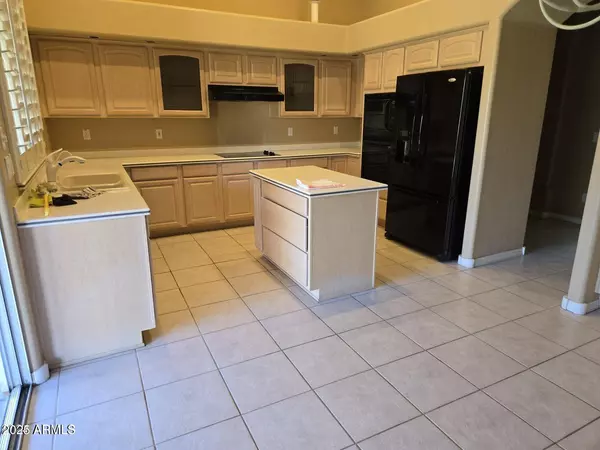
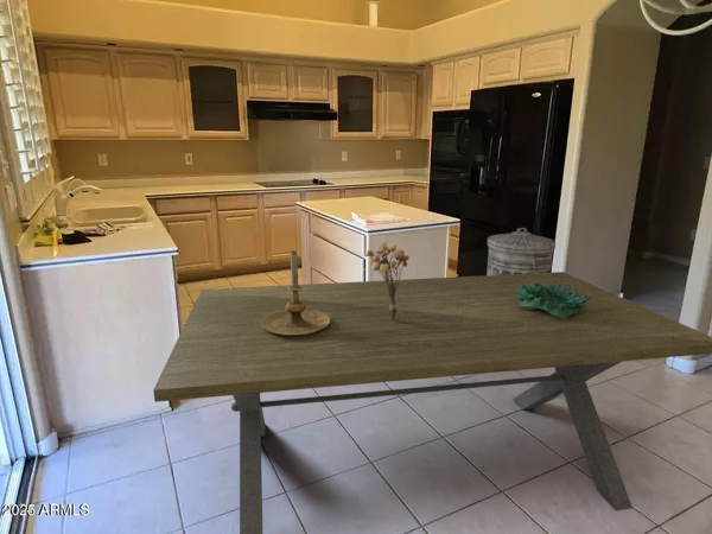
+ trash can (515, 273)
+ decorative bowl (553, 299)
+ dining table (420, 389)
+ candle holder (294, 287)
+ bouquet (387, 281)
